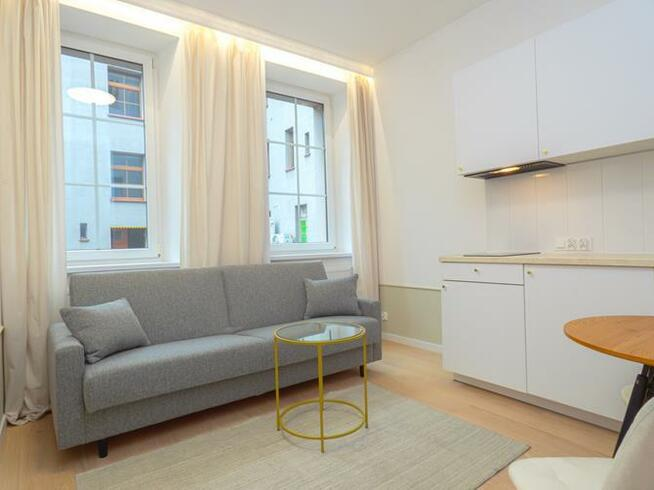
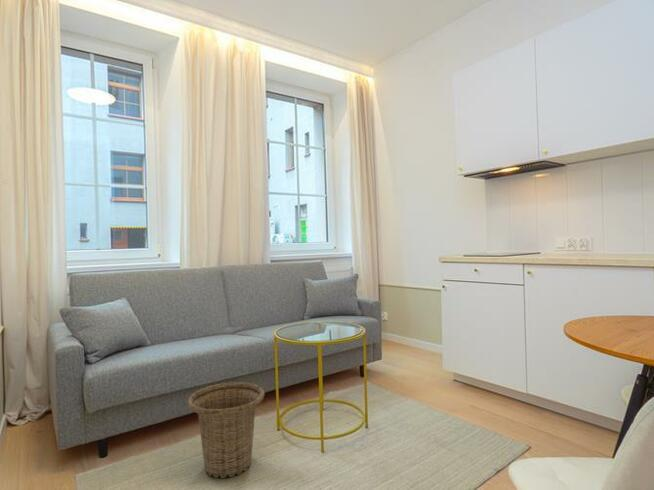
+ basket (227, 429)
